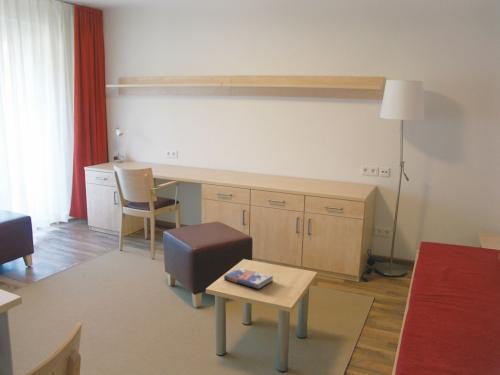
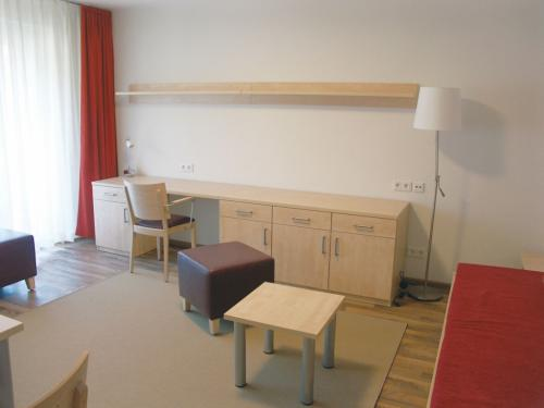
- book (248, 278)
